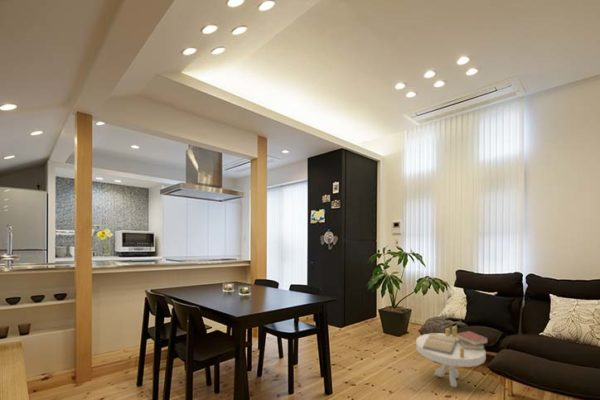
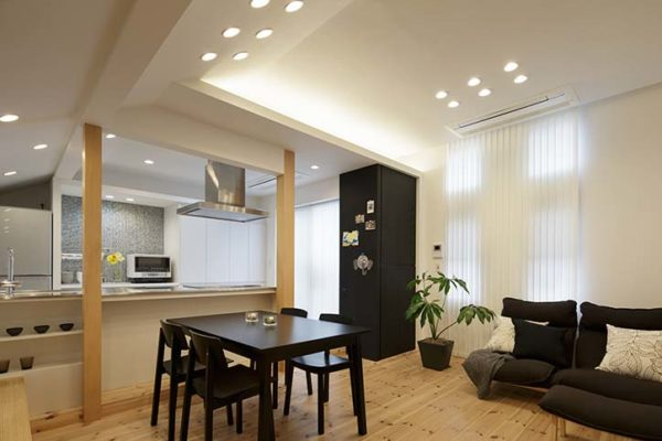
- side table (450, 357)
